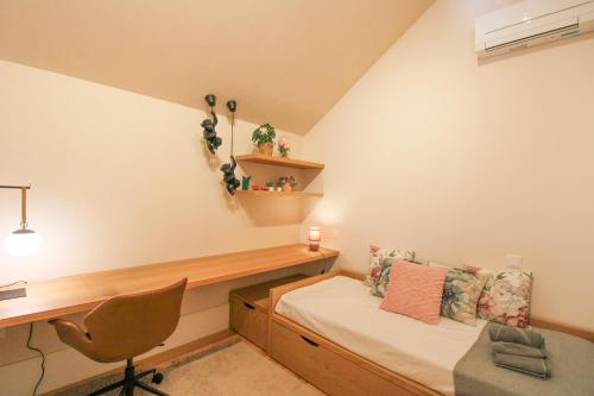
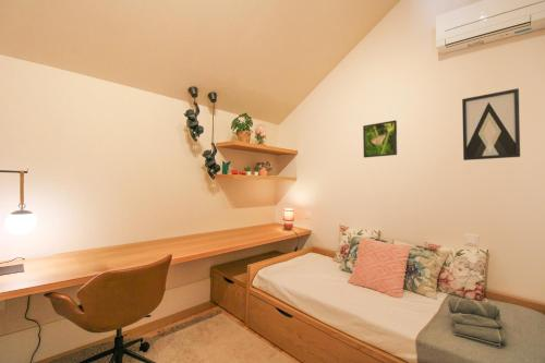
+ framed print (379, 140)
+ wall art (489, 126)
